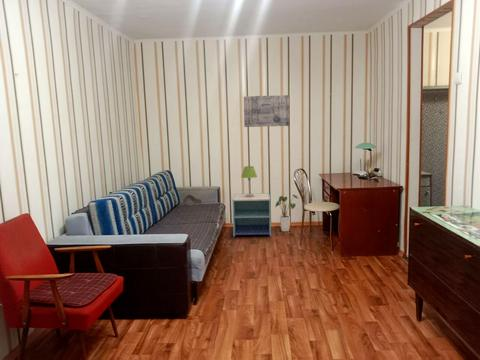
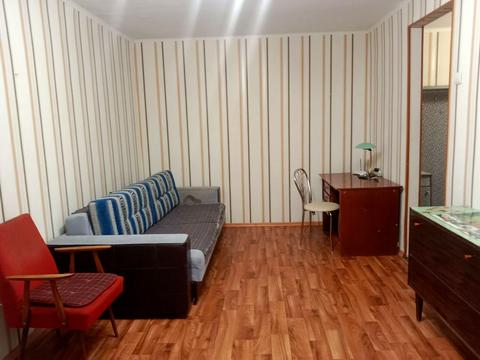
- nightstand (251, 213)
- table lamp (249, 181)
- house plant (286, 212)
- wall art (266, 111)
